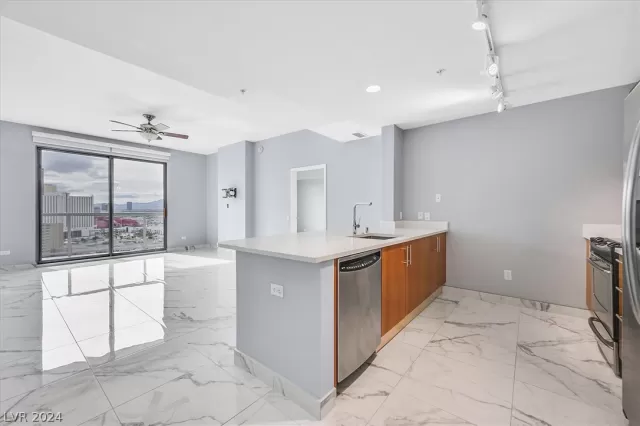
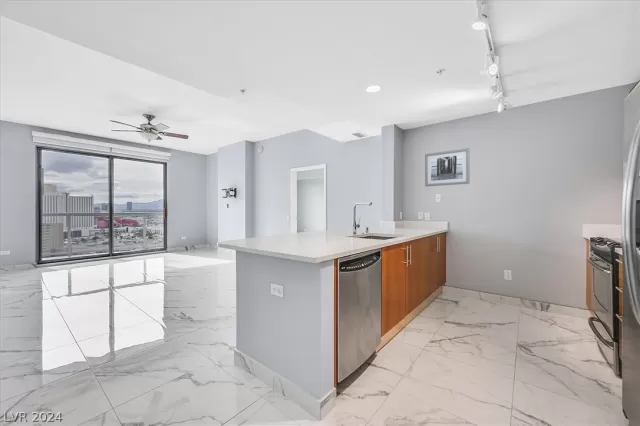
+ wall art (446, 168)
